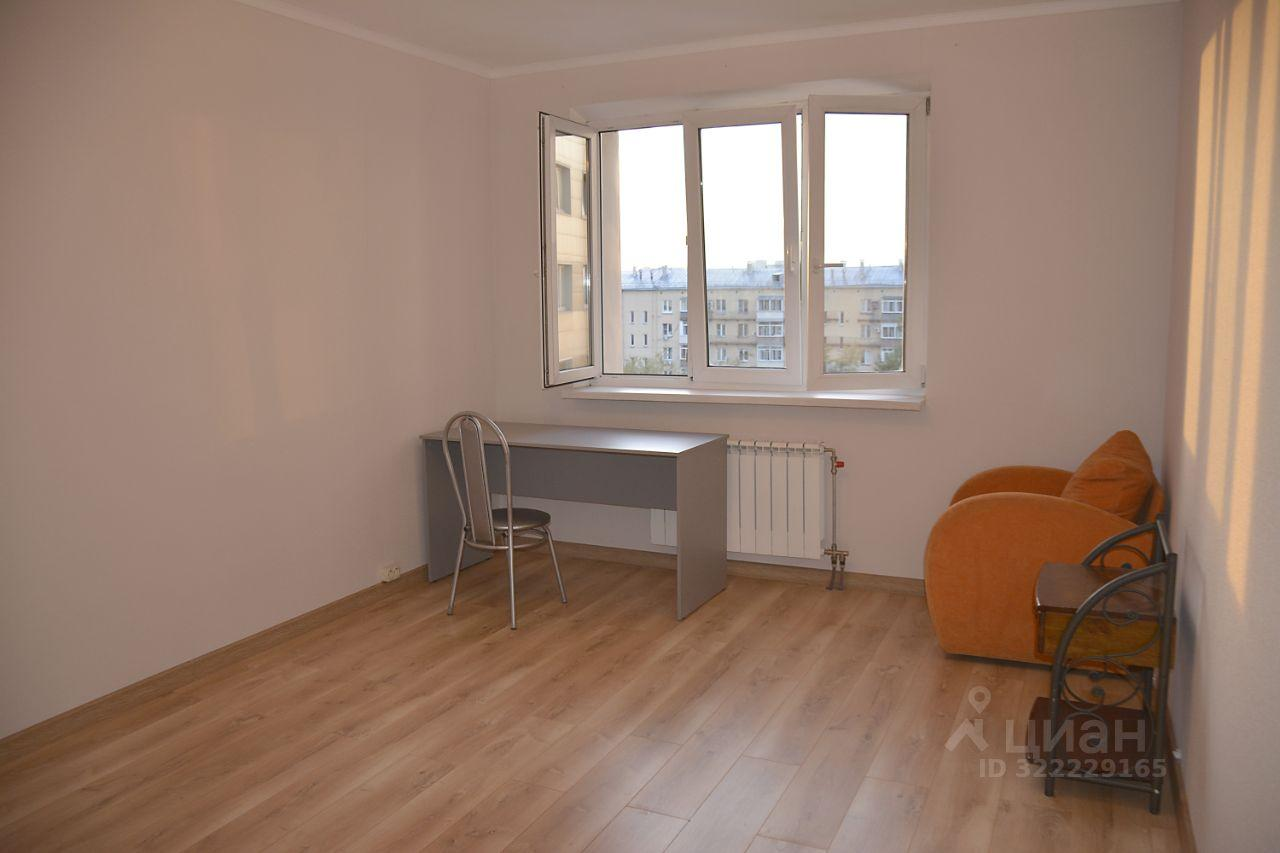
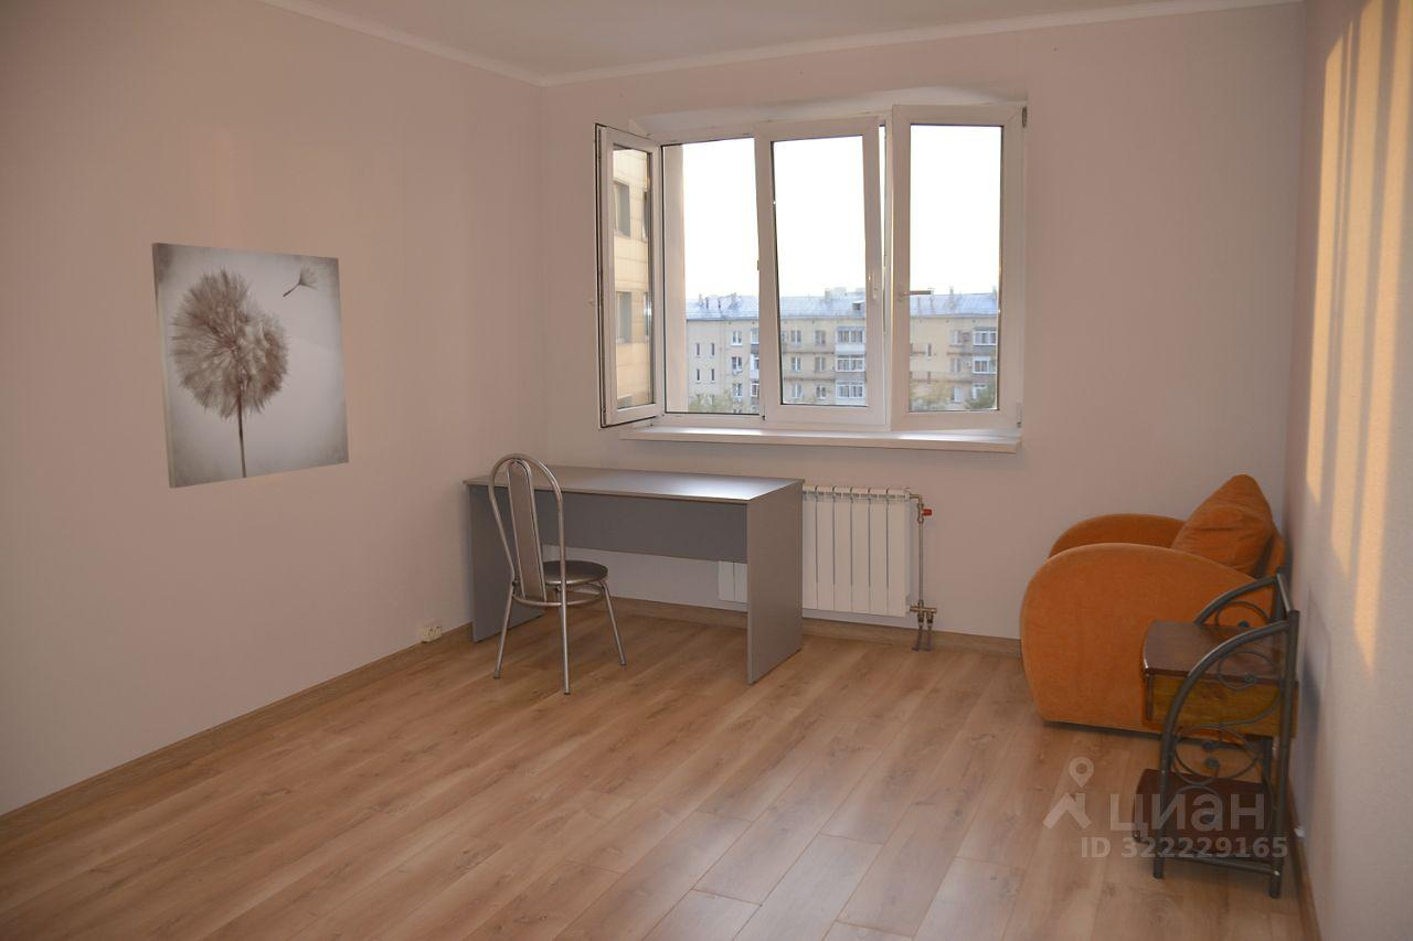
+ wall art (259, 363)
